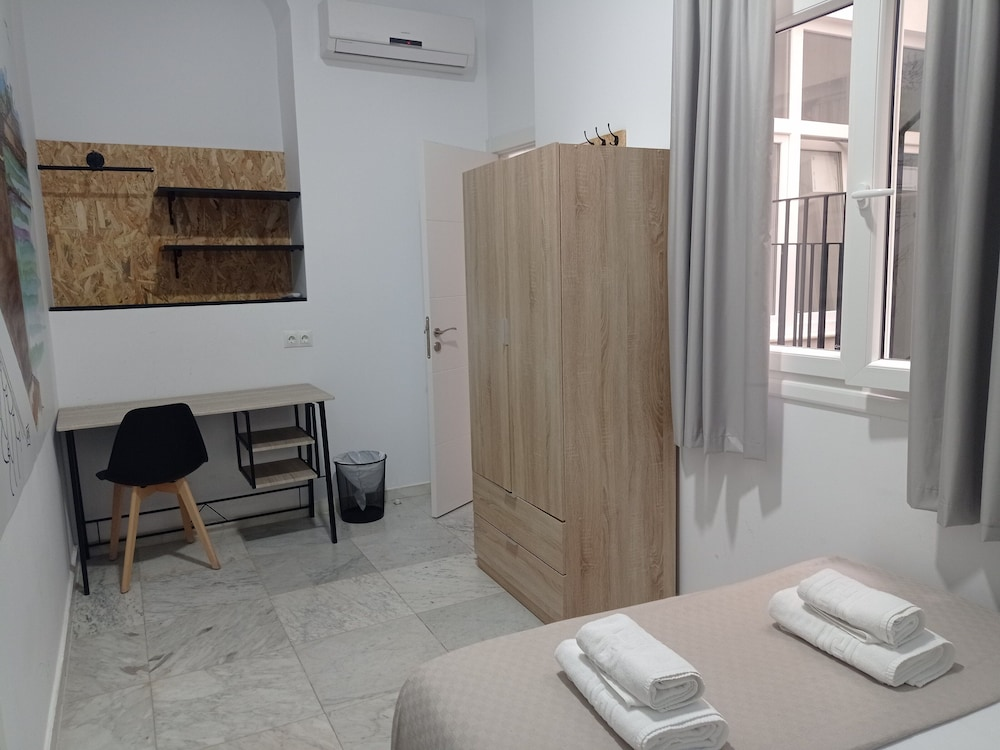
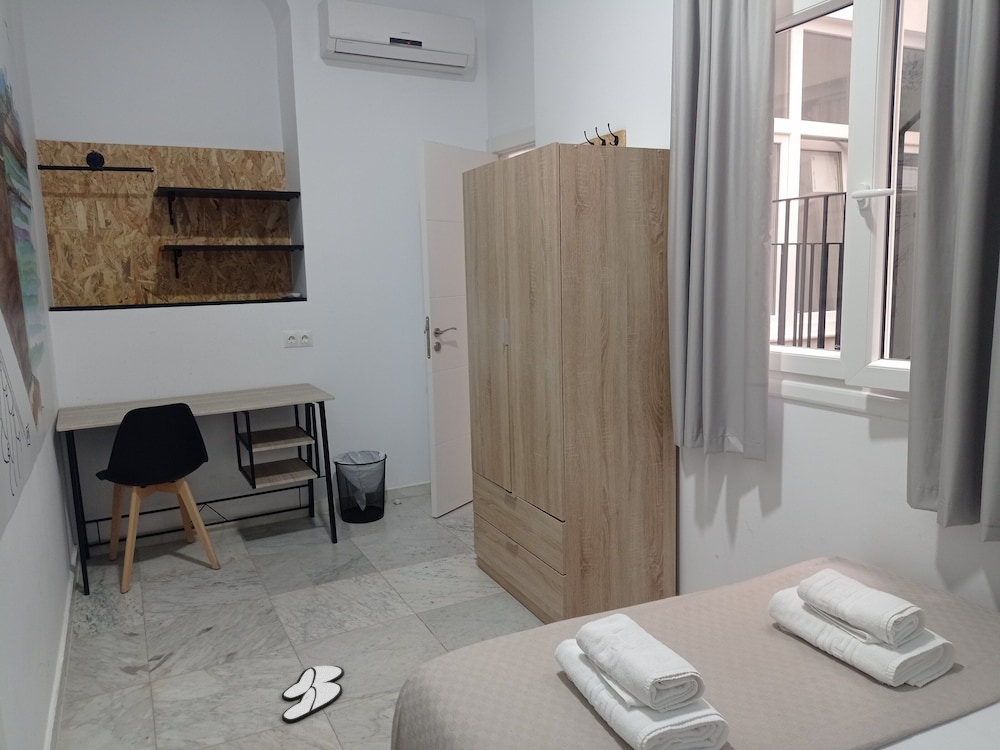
+ slippers (313, 685)
